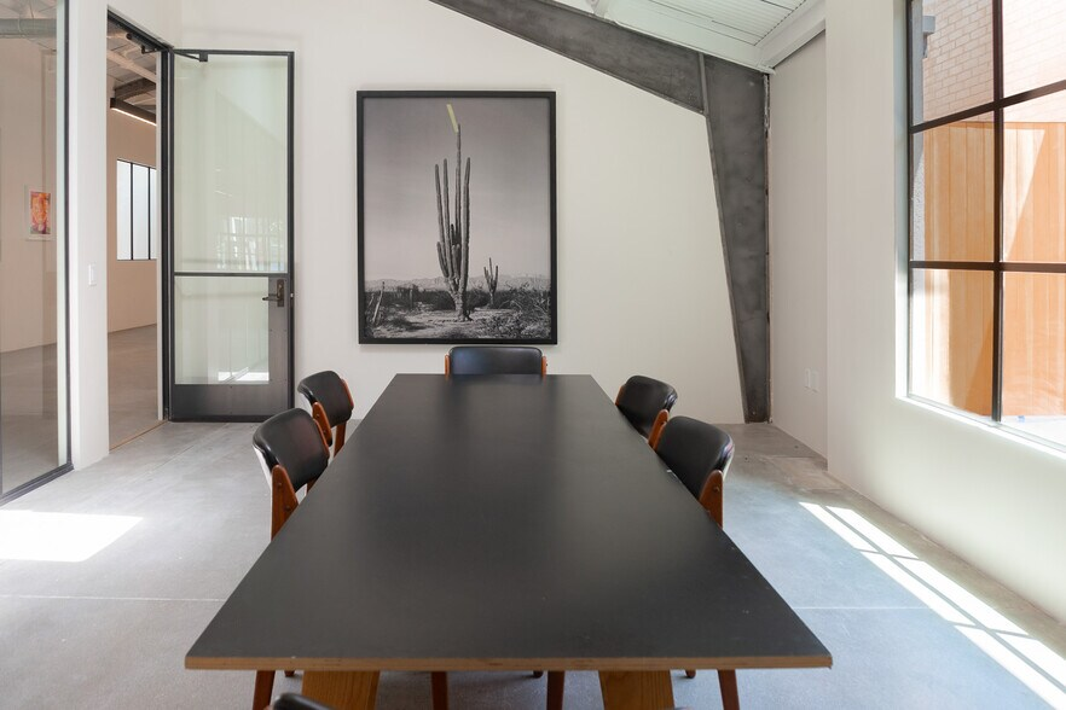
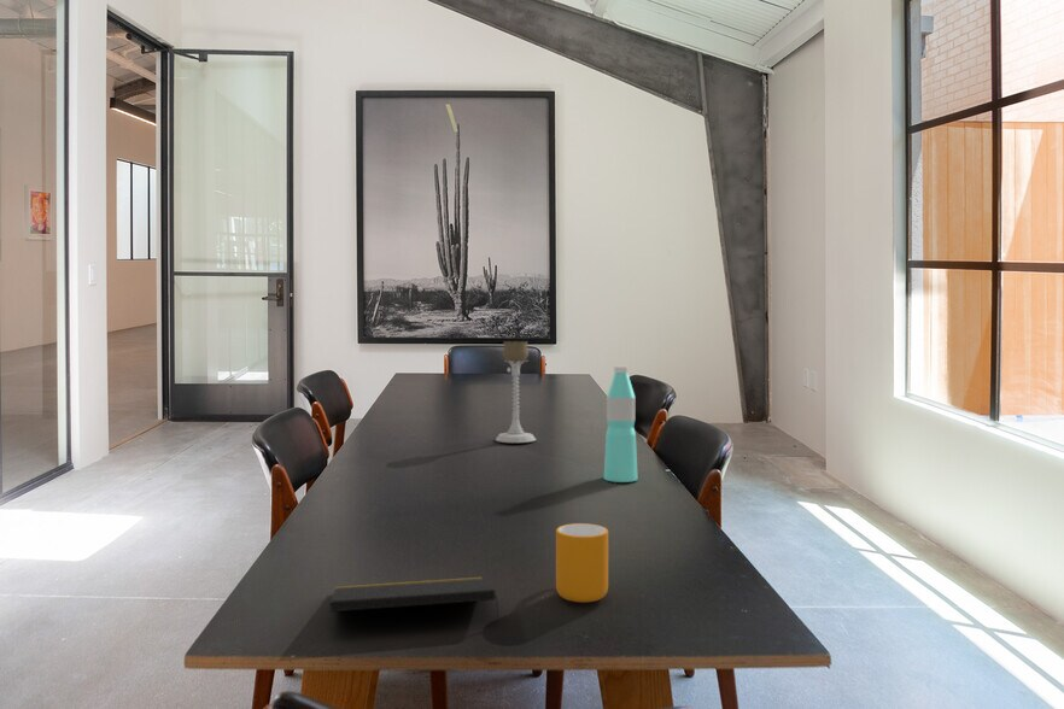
+ candle holder (515, 391)
+ mug (579, 558)
+ water bottle (620, 422)
+ notepad (411, 592)
